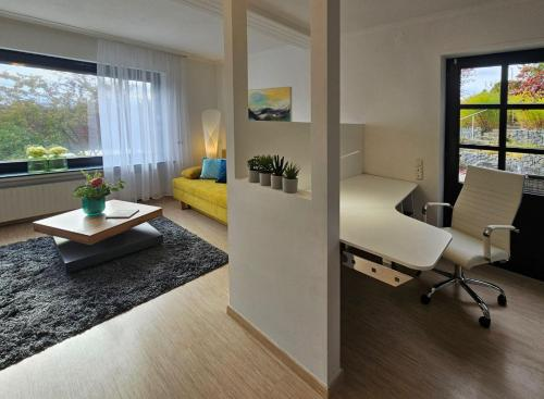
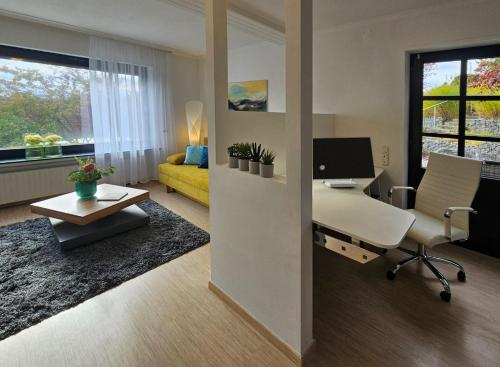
+ computer monitor (339, 161)
